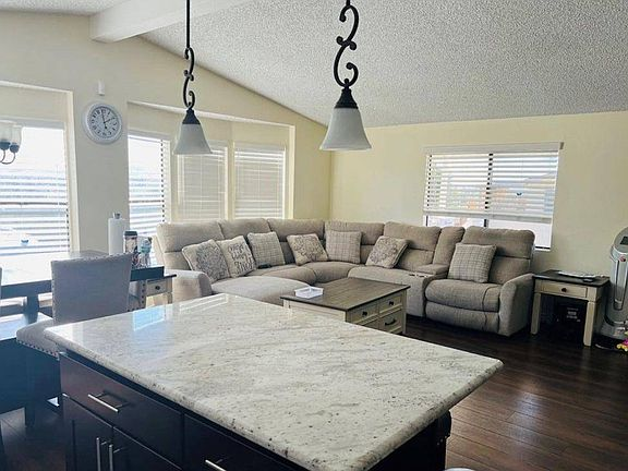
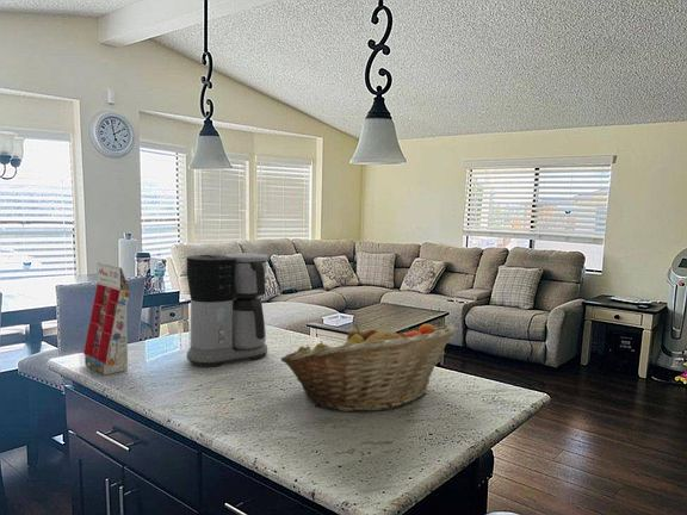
+ fruit basket (371, 356)
+ gift box (105, 316)
+ coffee maker (230, 308)
